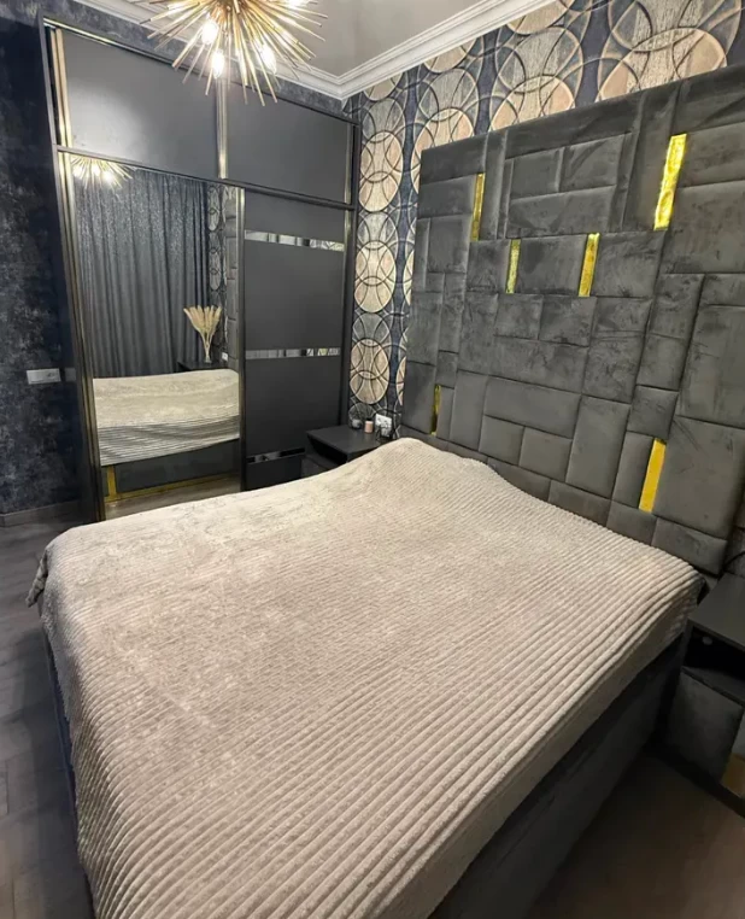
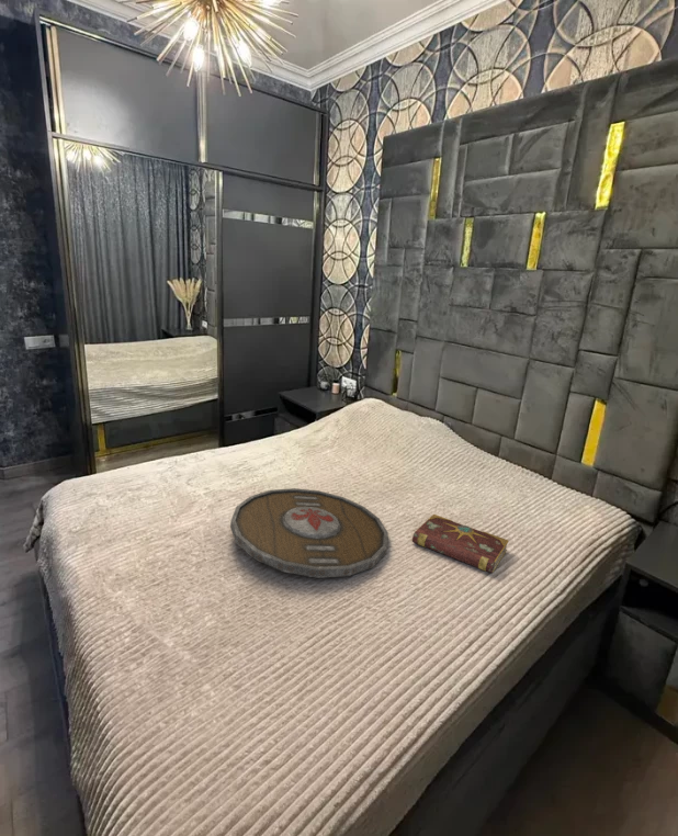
+ book (460, 541)
+ serving tray (309, 526)
